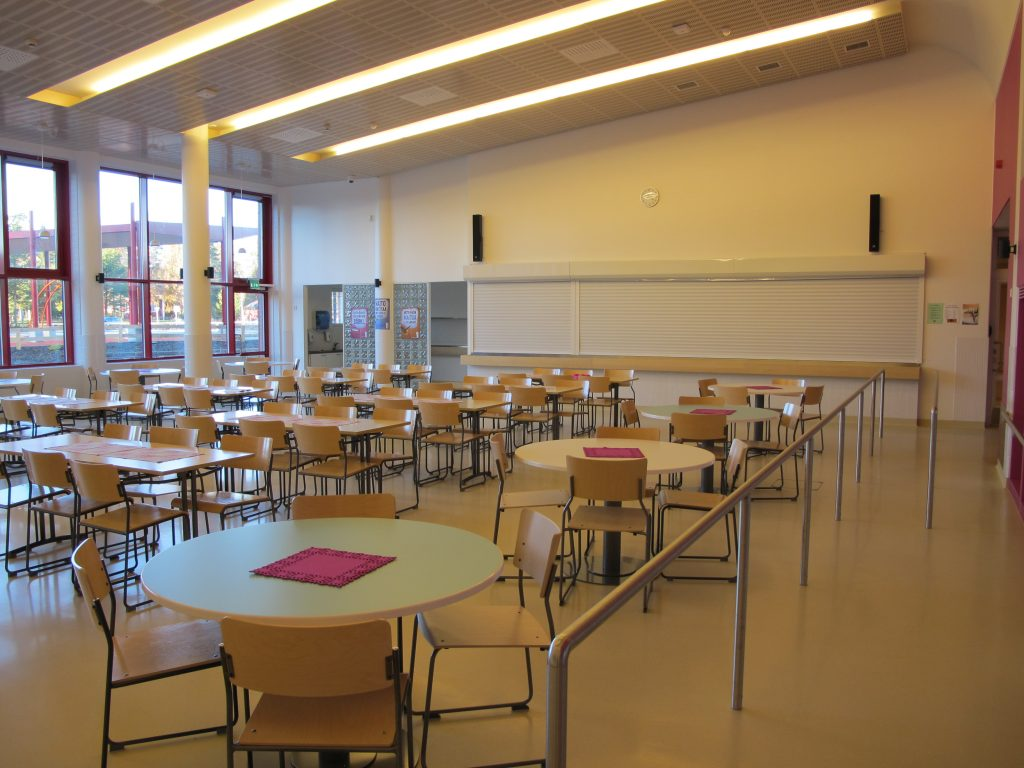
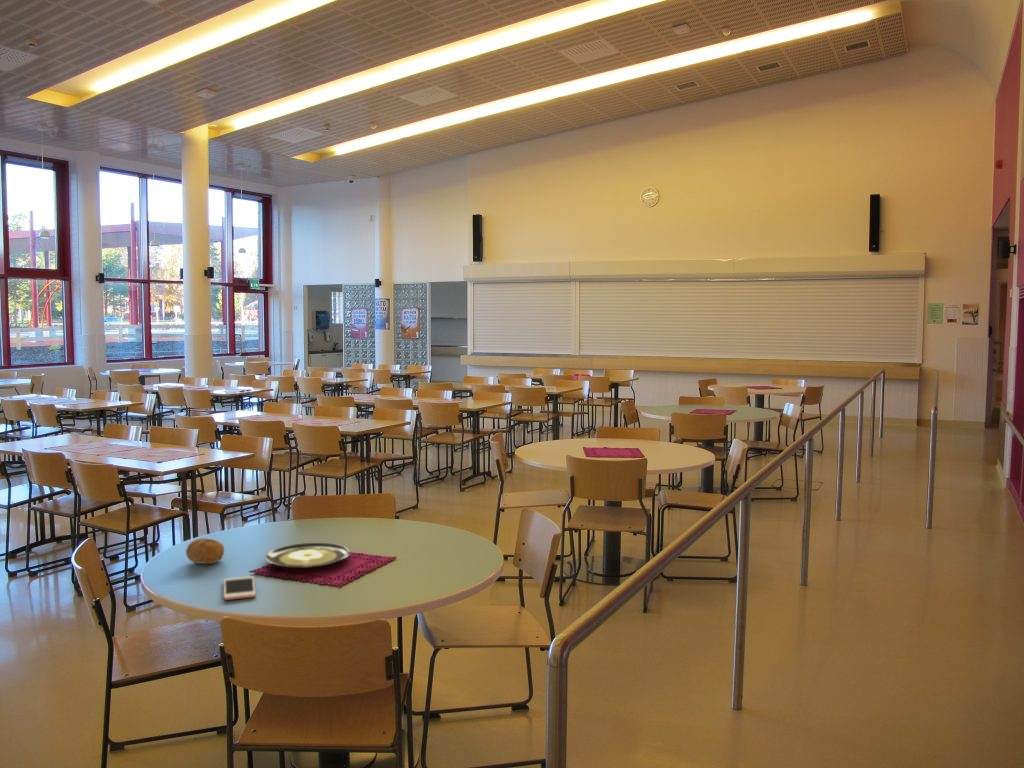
+ plate (308, 557)
+ cell phone (239, 587)
+ fruit (205, 550)
